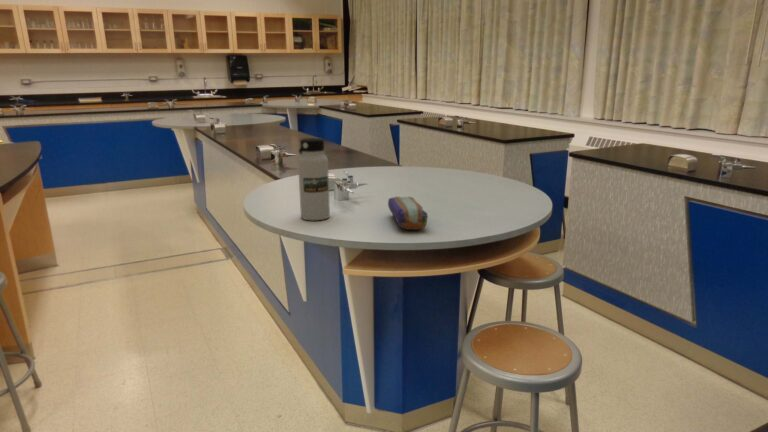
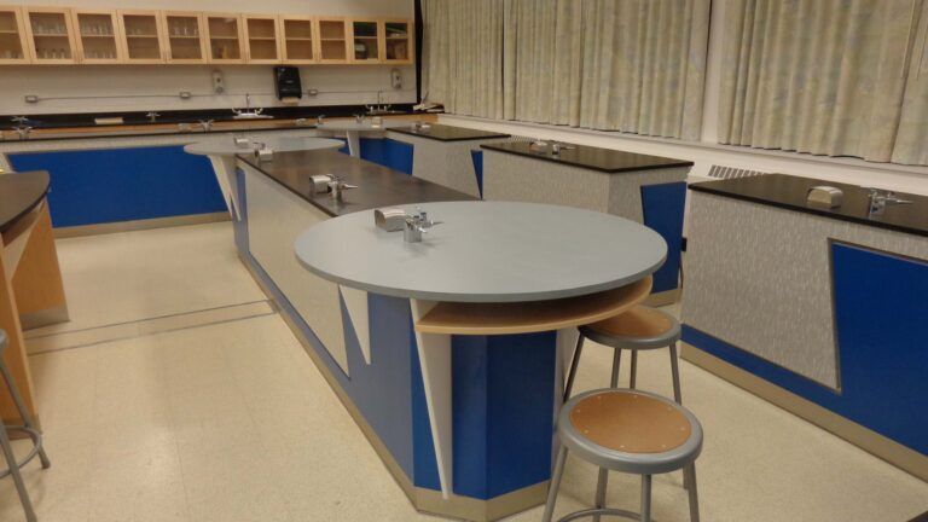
- water bottle (313, 178)
- pencil case (406, 211)
